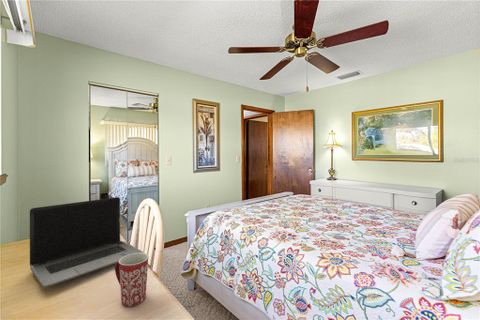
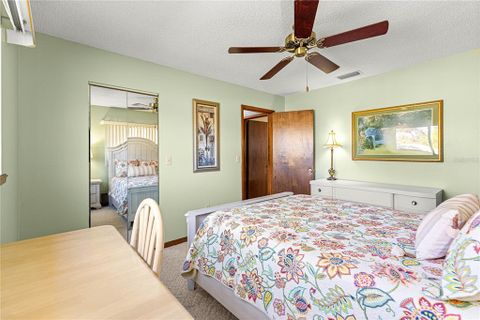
- laptop computer (90, 233)
- mug (130, 277)
